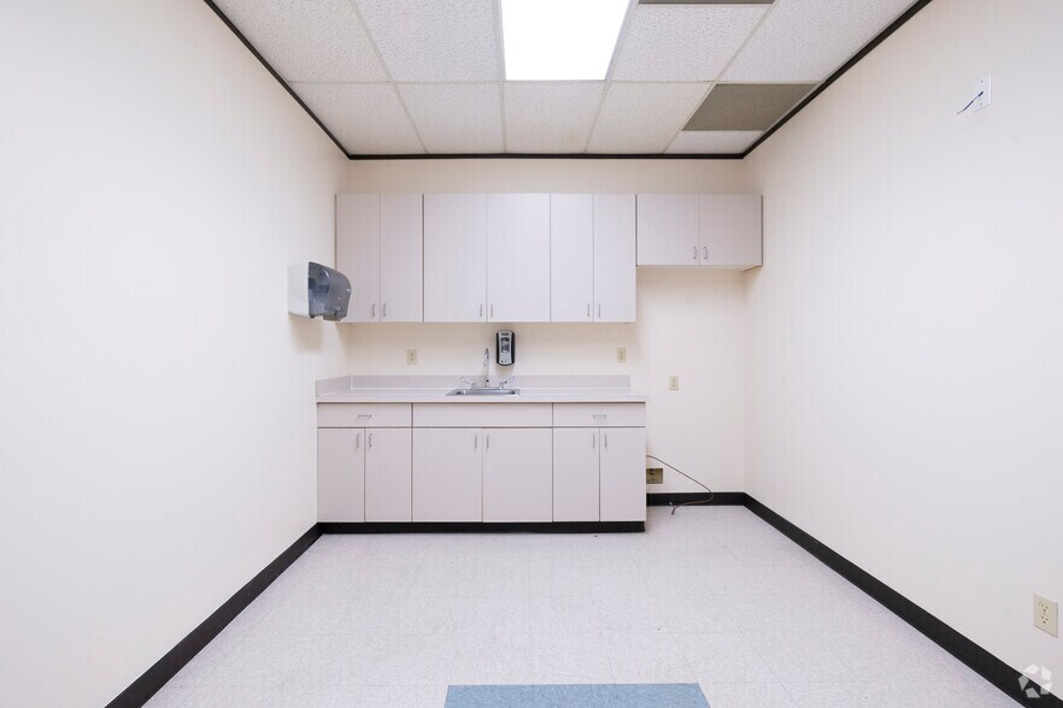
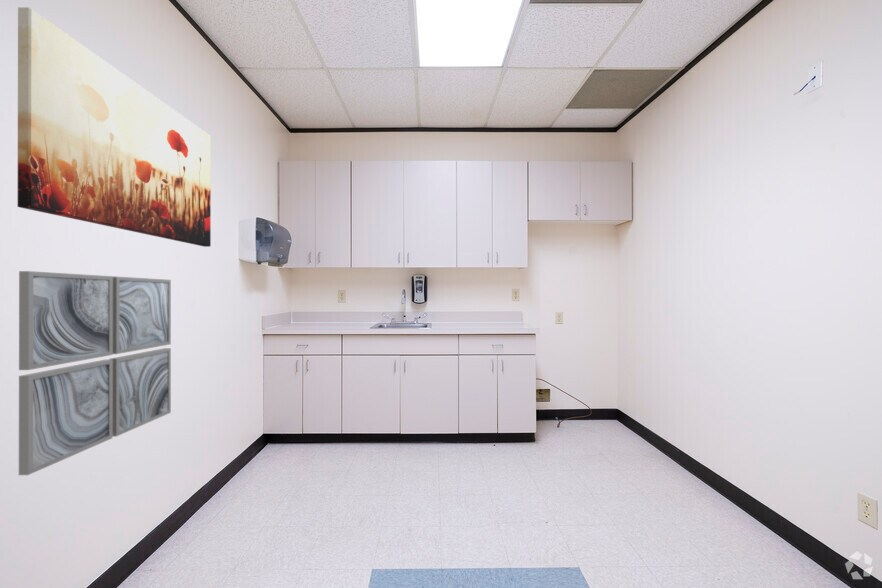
+ wall art (111, 358)
+ wall art (141, 161)
